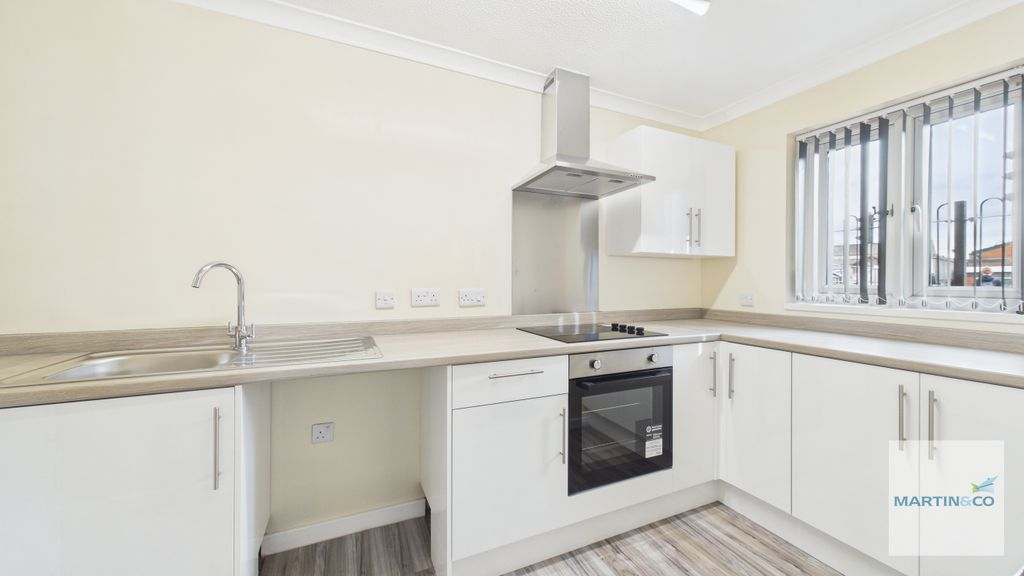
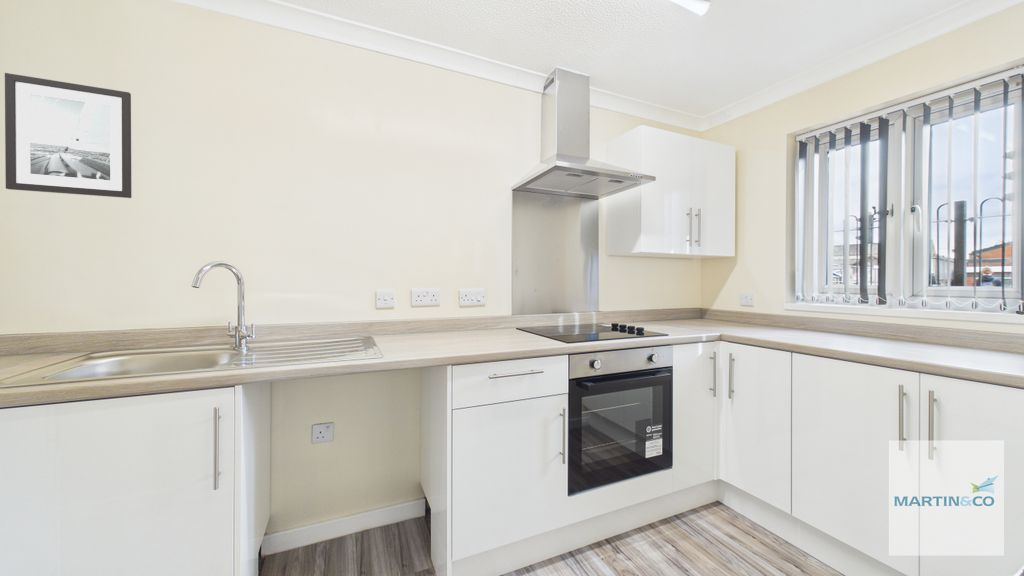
+ wall art (71, 138)
